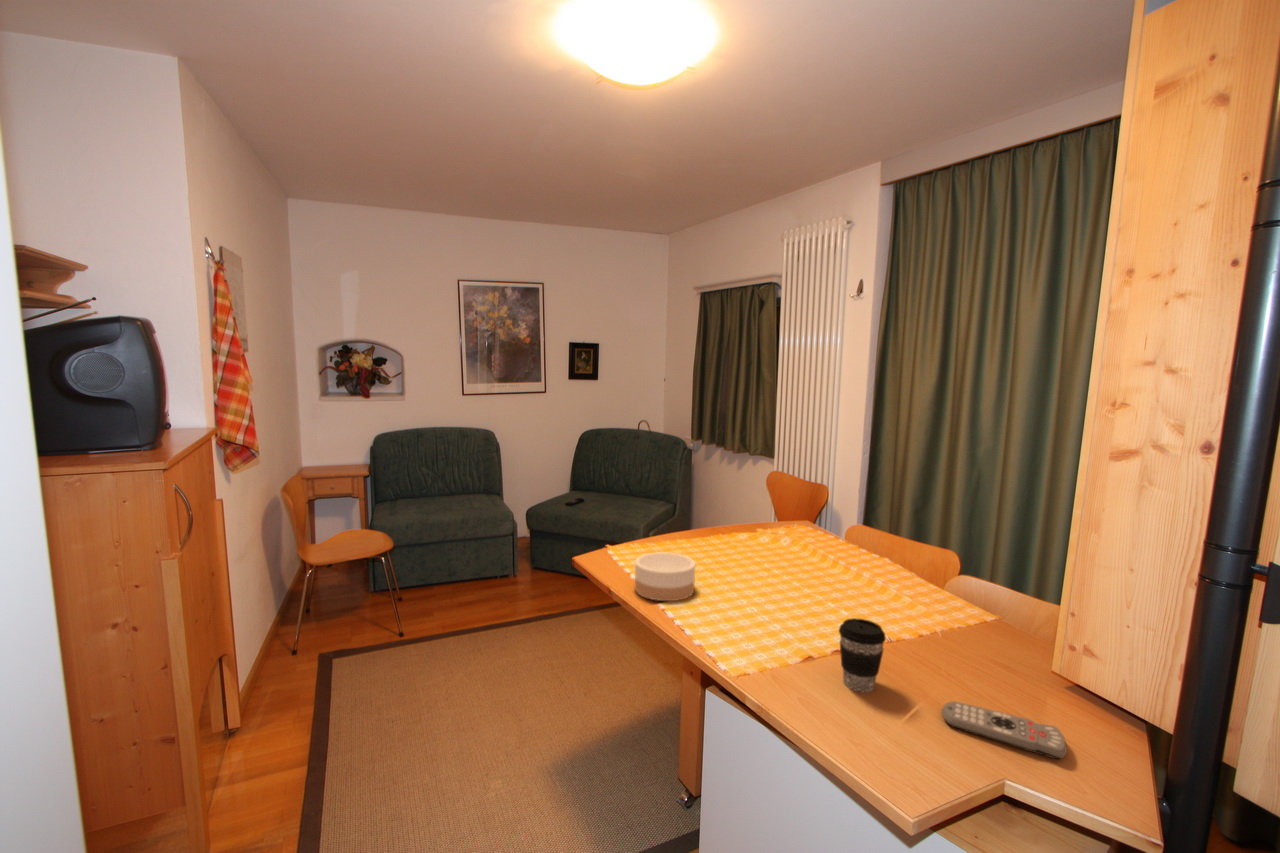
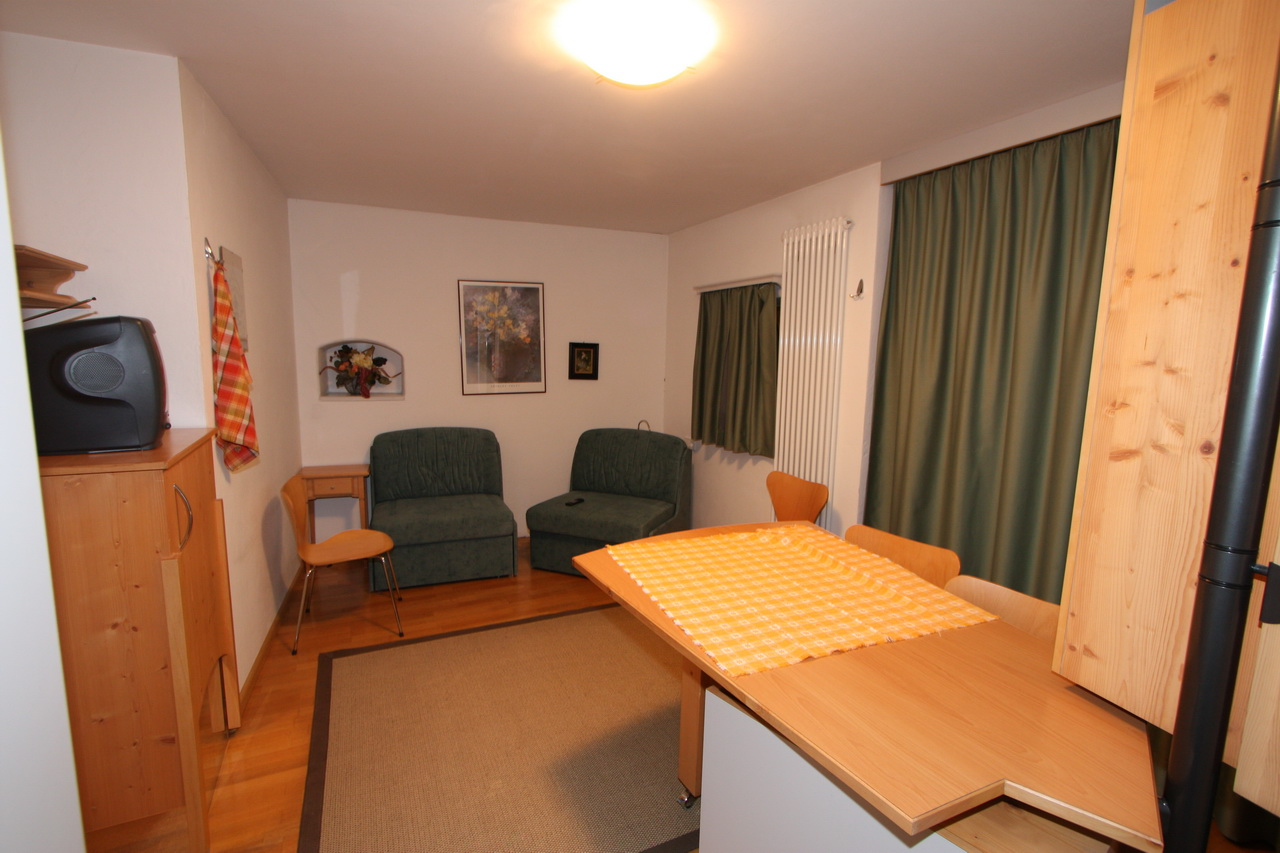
- coffee cup (860, 655)
- remote control (1001, 727)
- bowl (664, 575)
